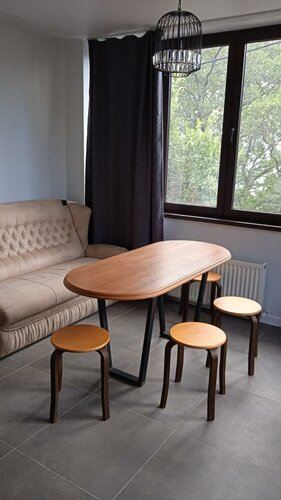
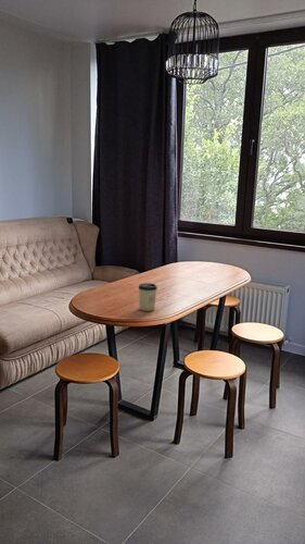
+ cup (147, 297)
